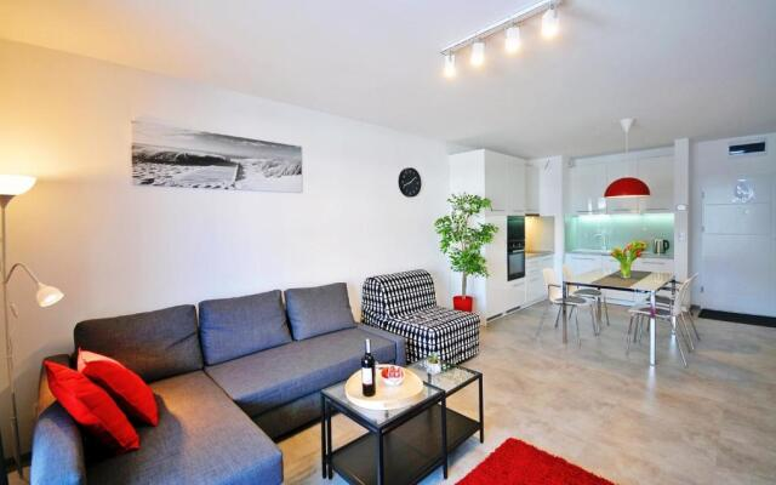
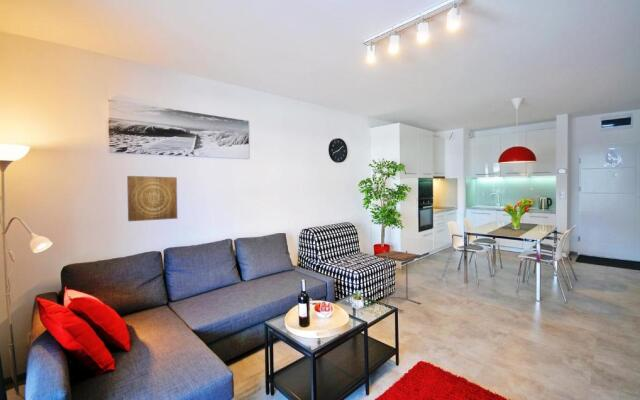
+ side table (406, 278)
+ wall art (153, 198)
